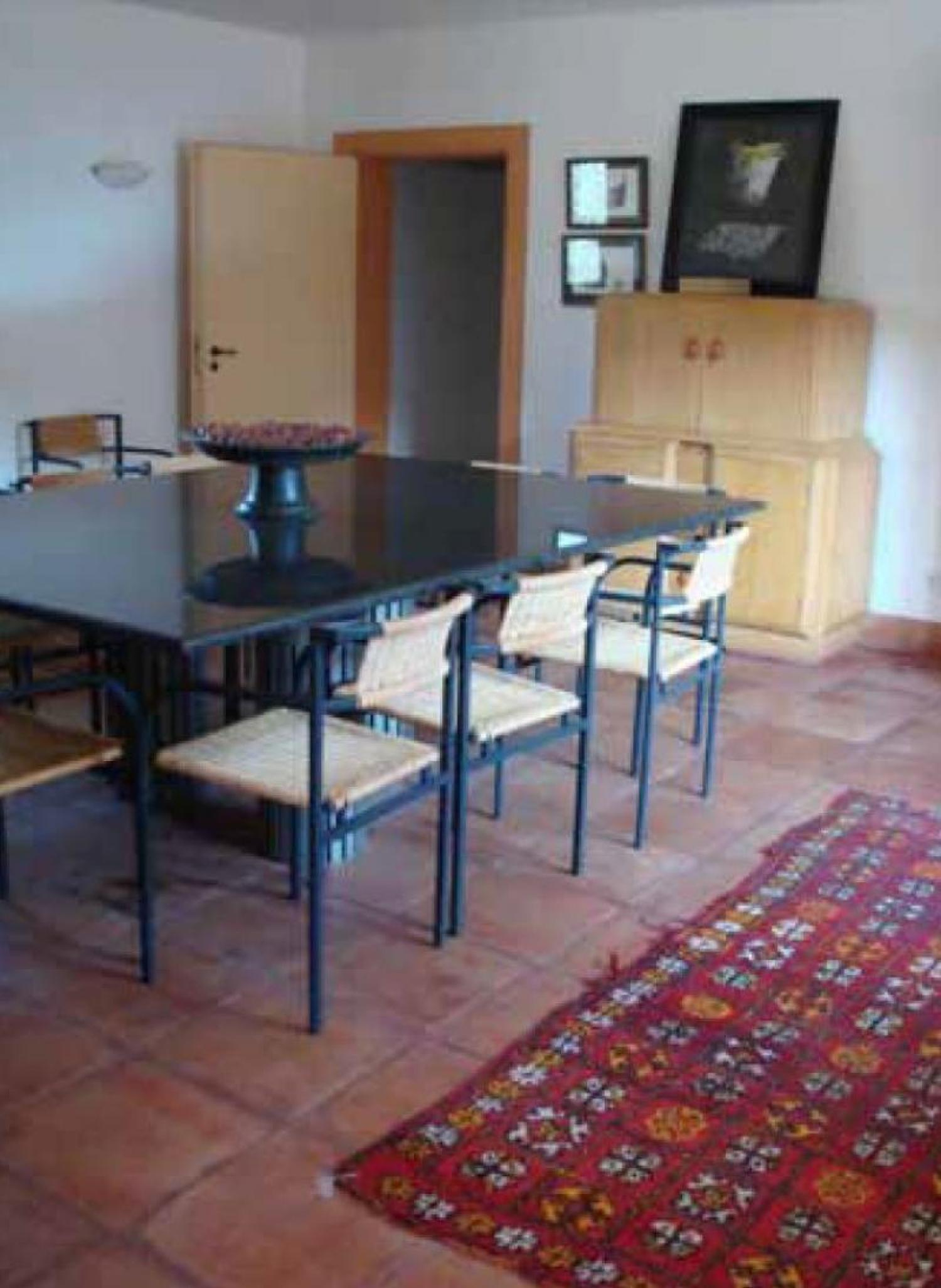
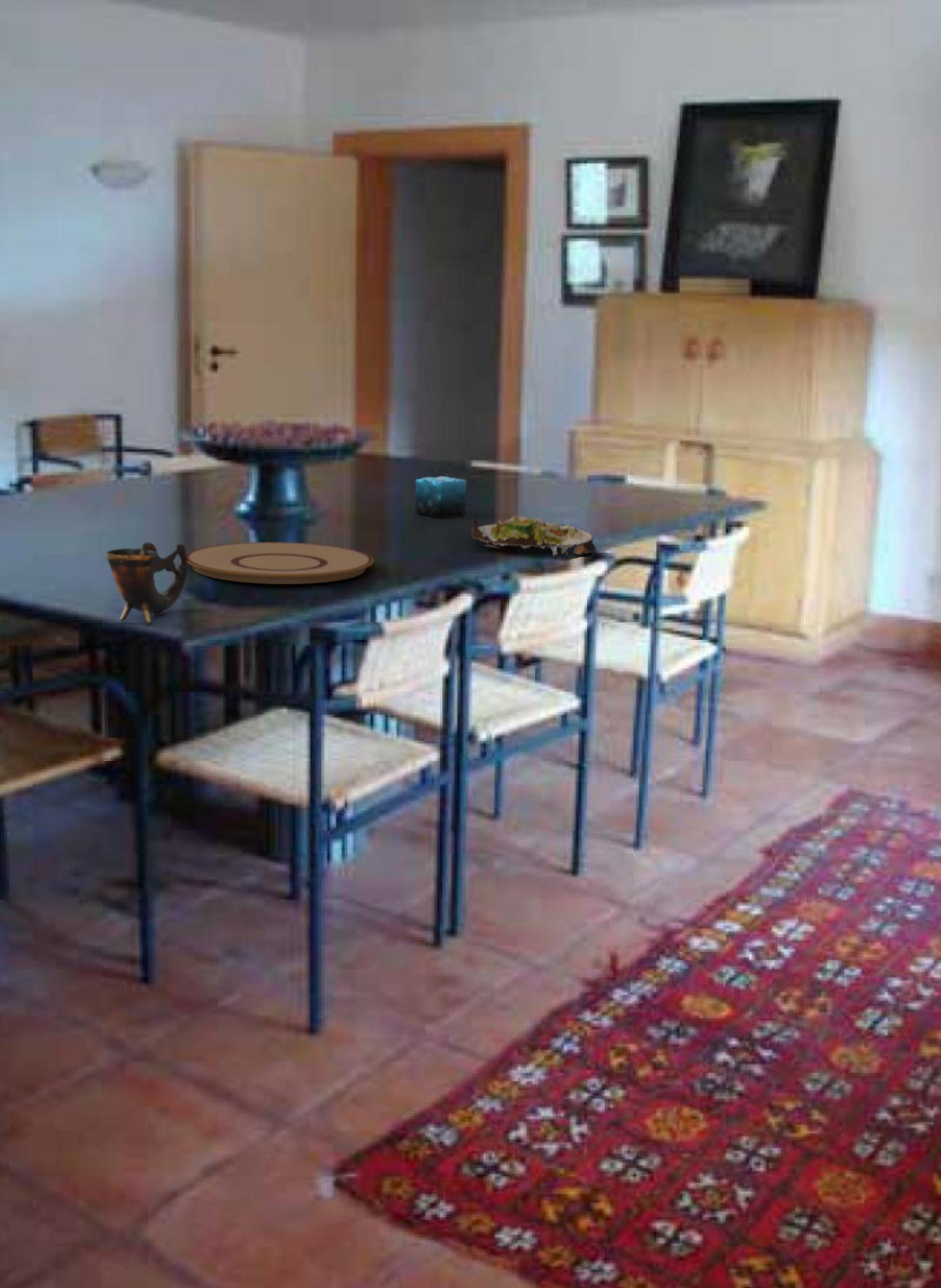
+ candle (441, 489)
+ salad plate (533, 532)
+ plate (279, 562)
+ cup (152, 578)
